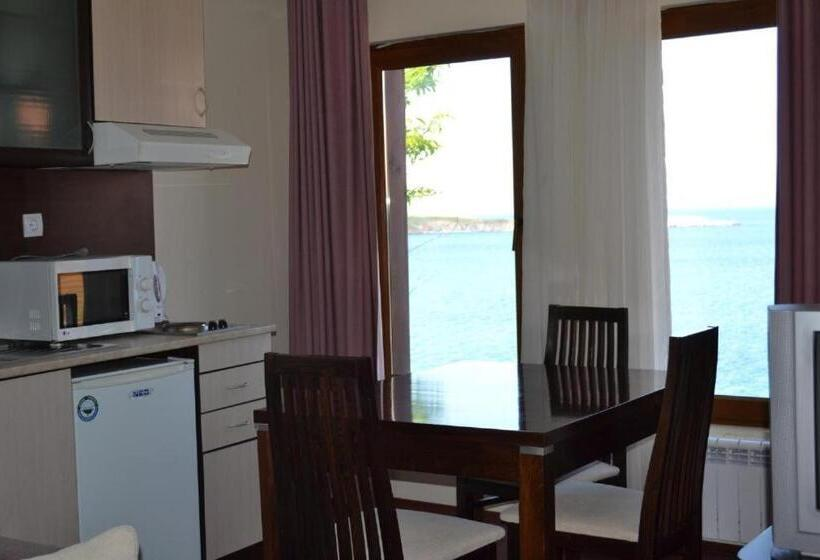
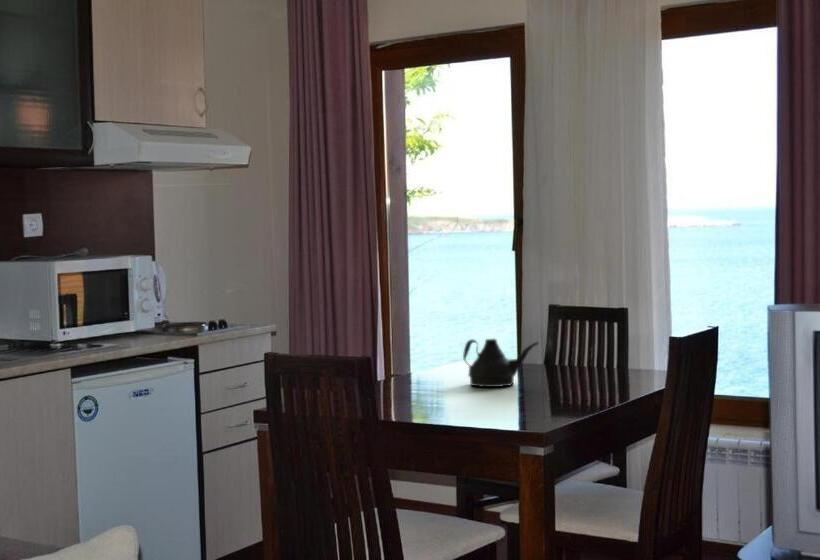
+ teapot (501, 361)
